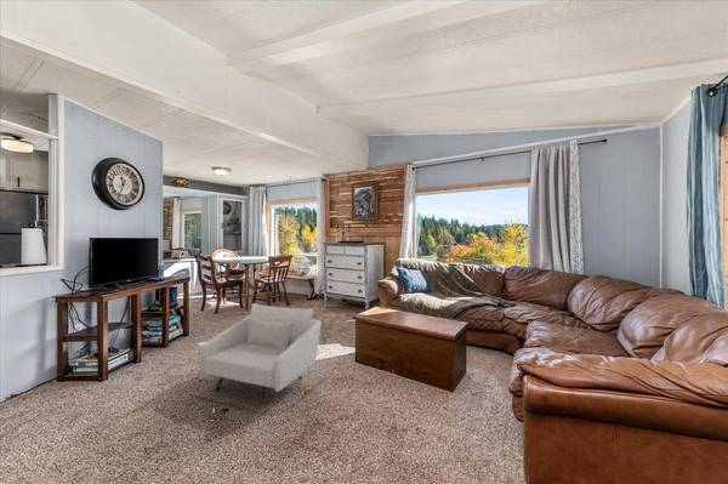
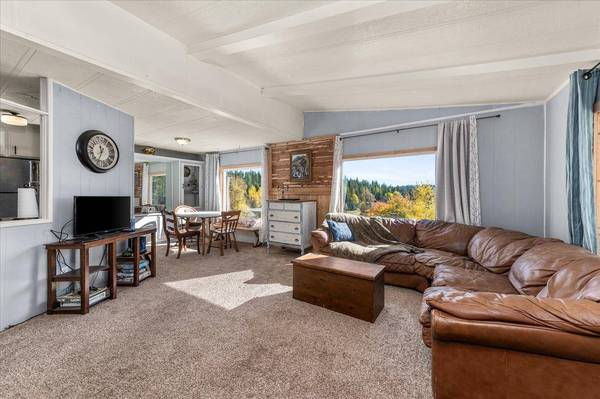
- armchair (252, 352)
